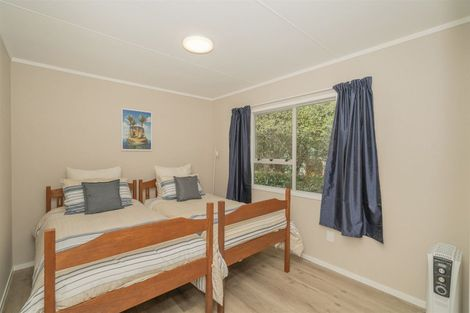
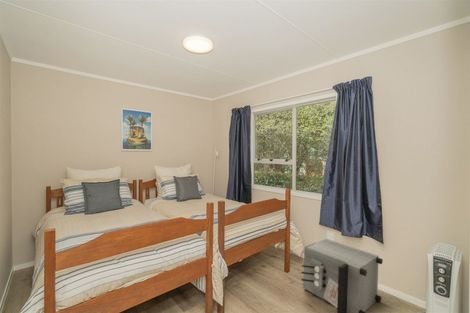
+ safe (338, 274)
